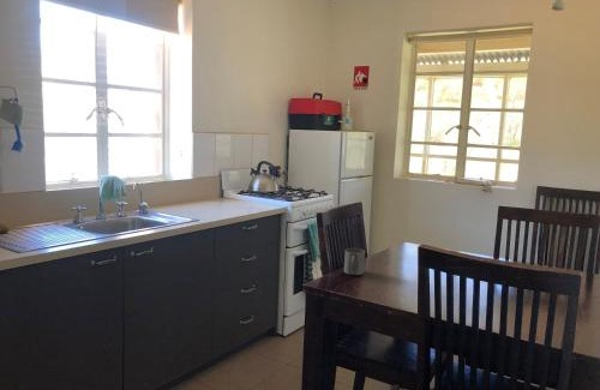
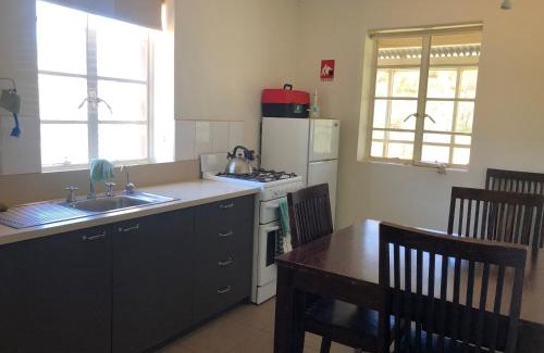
- mug (354, 262)
